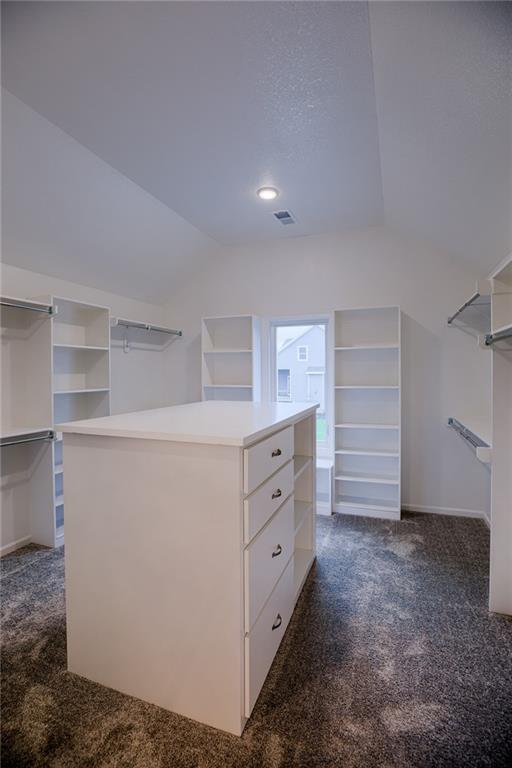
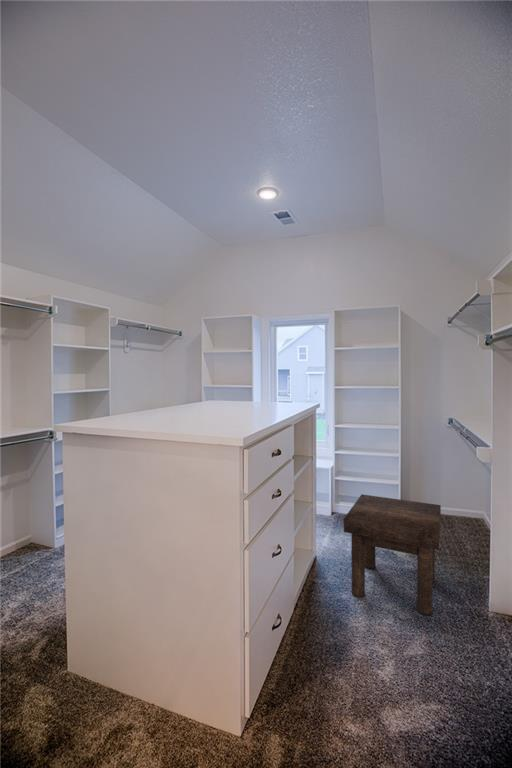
+ stool (394, 548)
